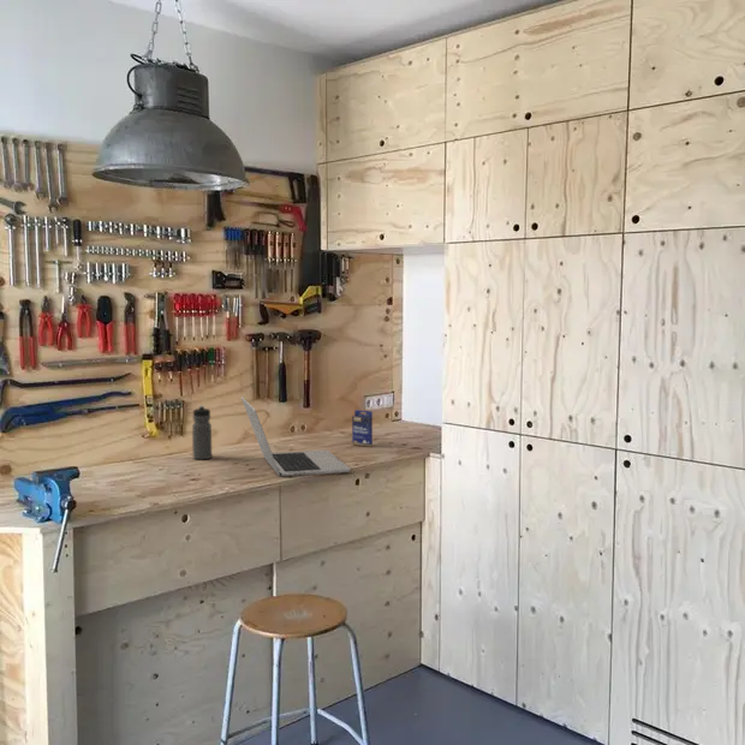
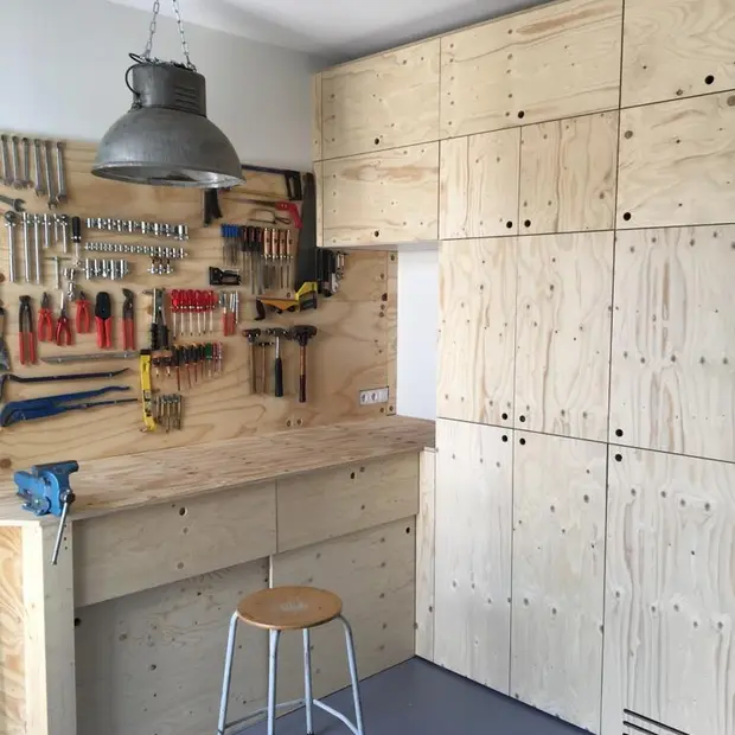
- small box (362, 428)
- water bottle (202, 431)
- laptop (293, 452)
